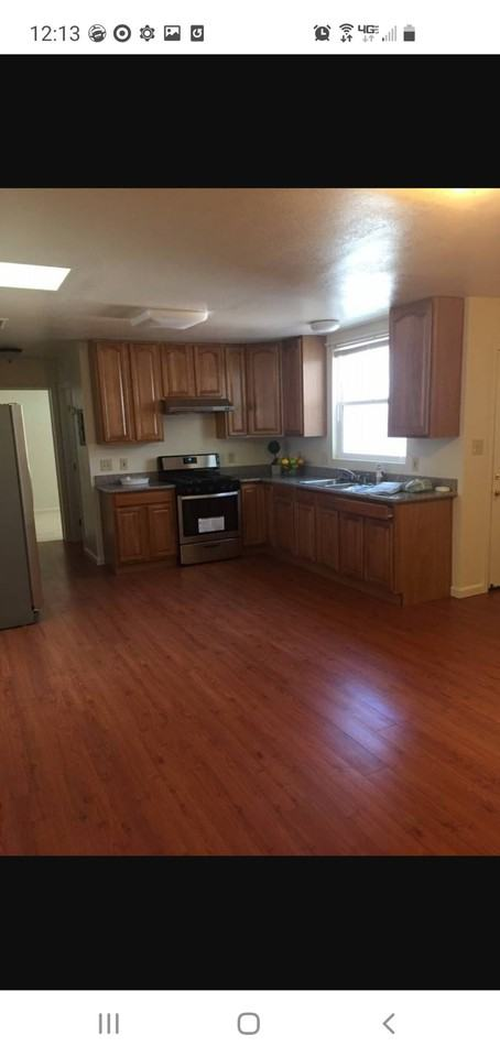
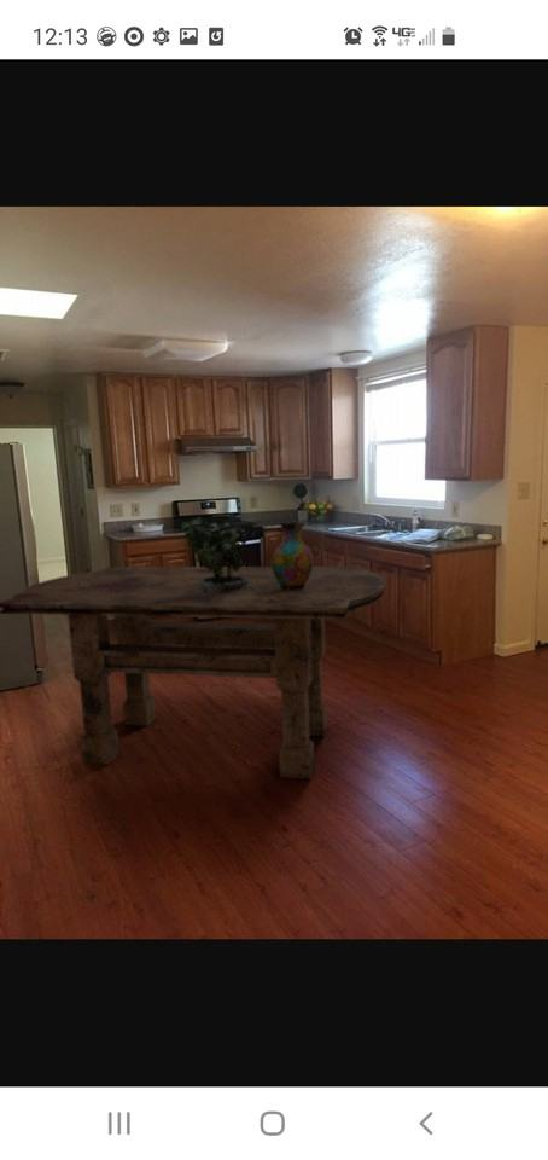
+ dining table (205, 665)
+ vase (292, 555)
+ potted plant (215, 550)
